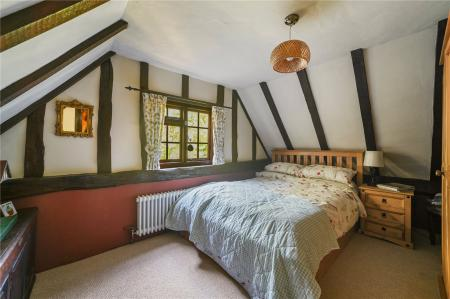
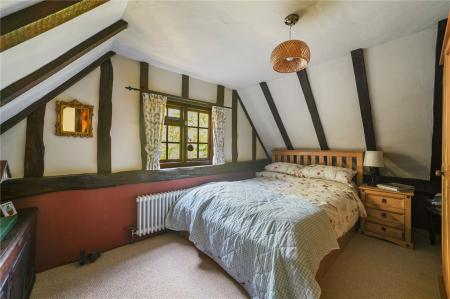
+ boots (90, 253)
